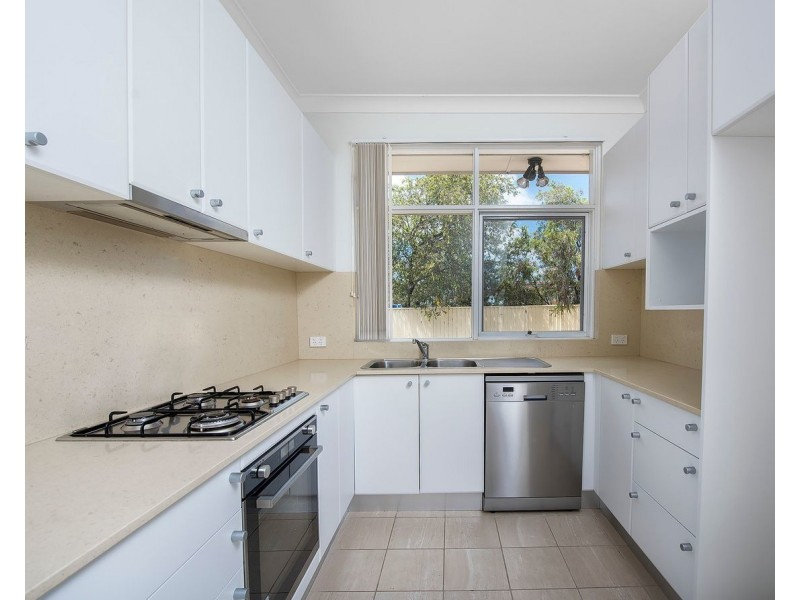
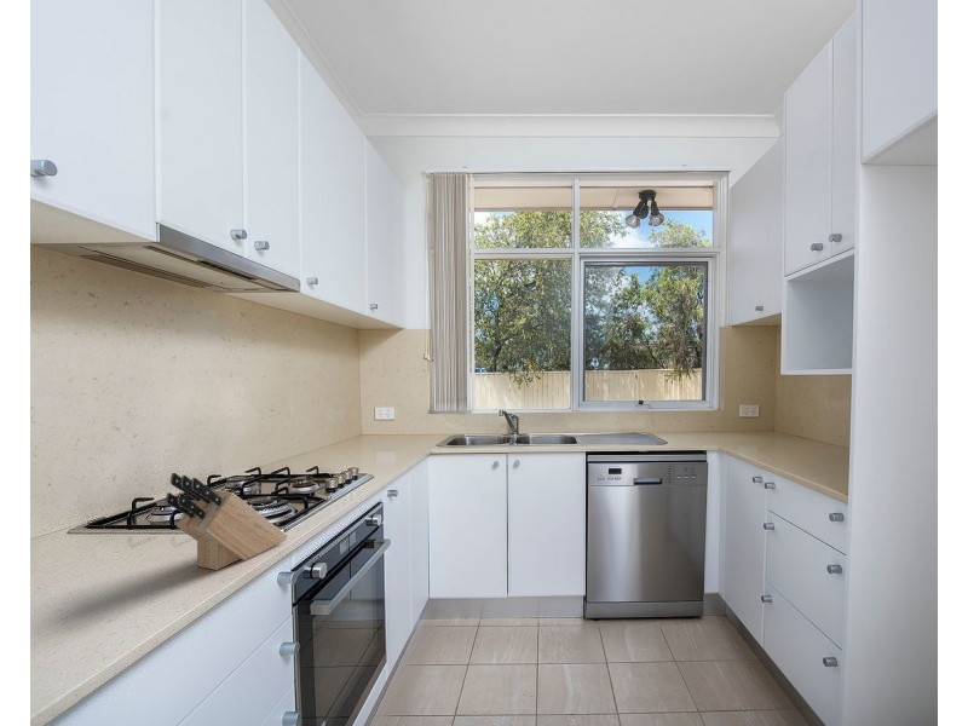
+ knife block (229, 511)
